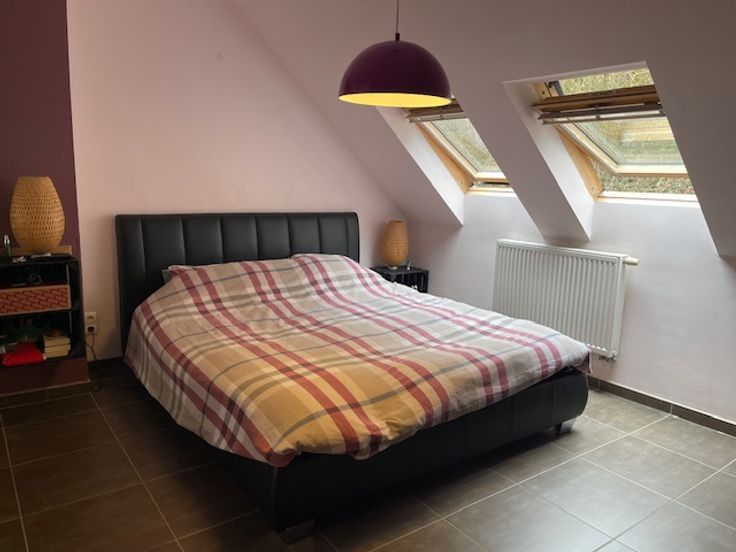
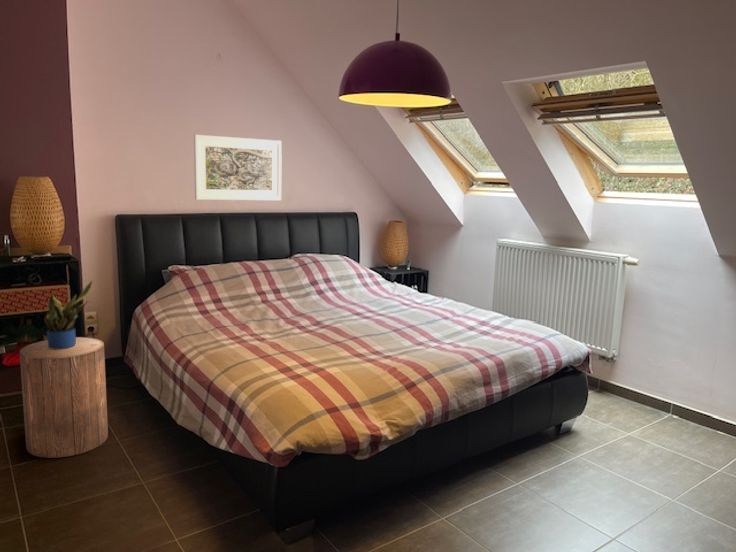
+ potted plant (68, 312)
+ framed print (239, 169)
+ stool (65, 394)
